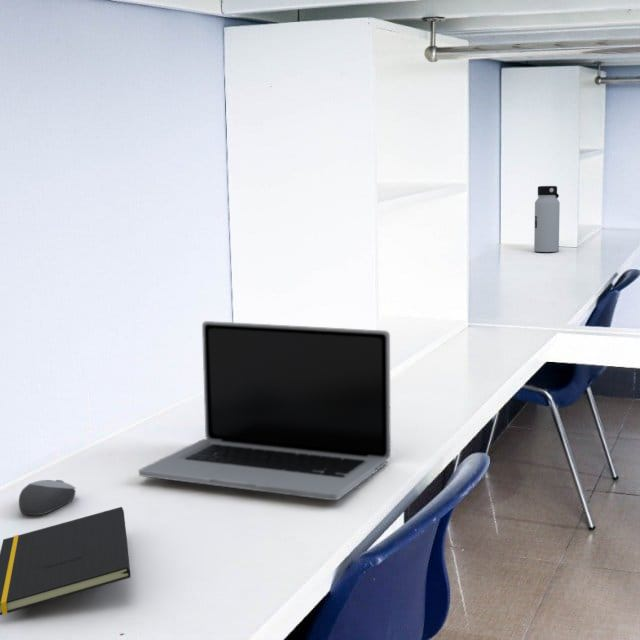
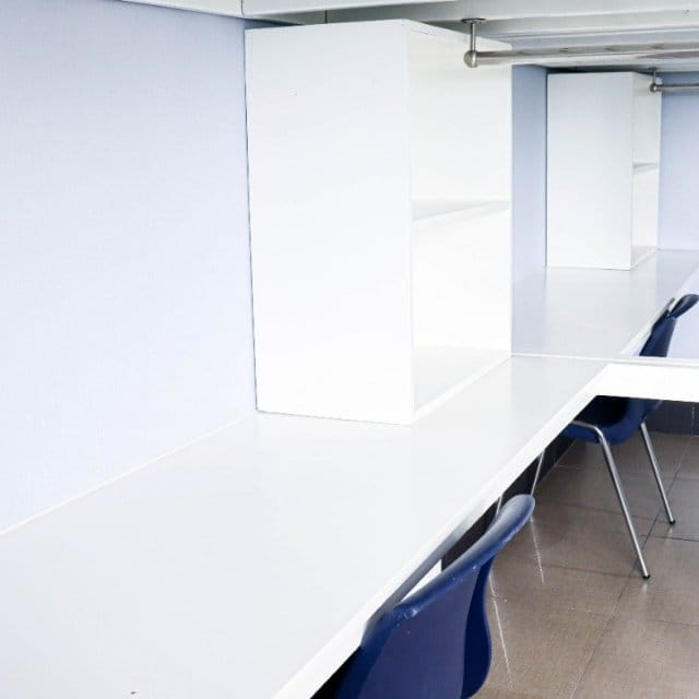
- water bottle (546, 218)
- laptop (264, 404)
- computer mouse (47, 492)
- notepad (62, 557)
